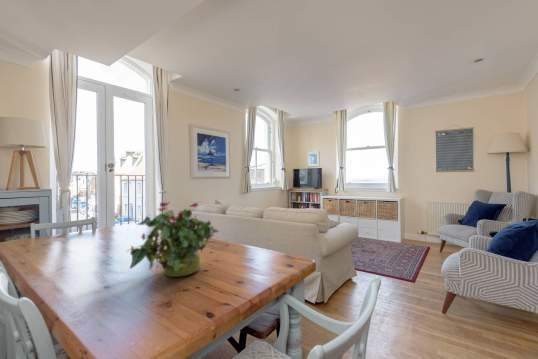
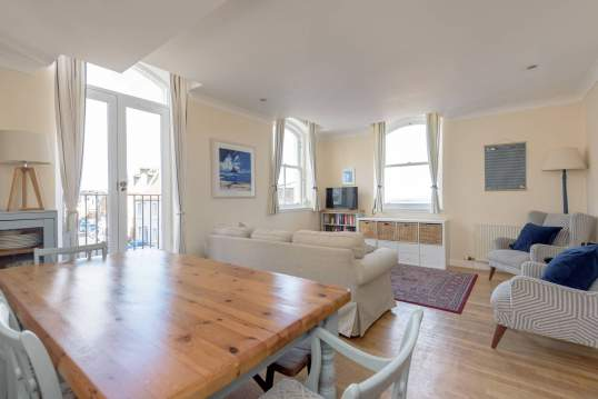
- potted plant (176, 238)
